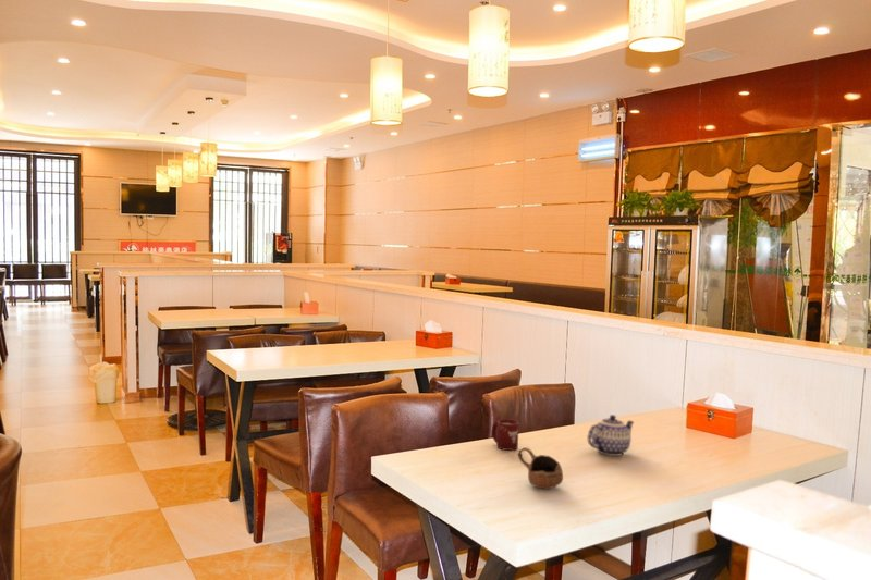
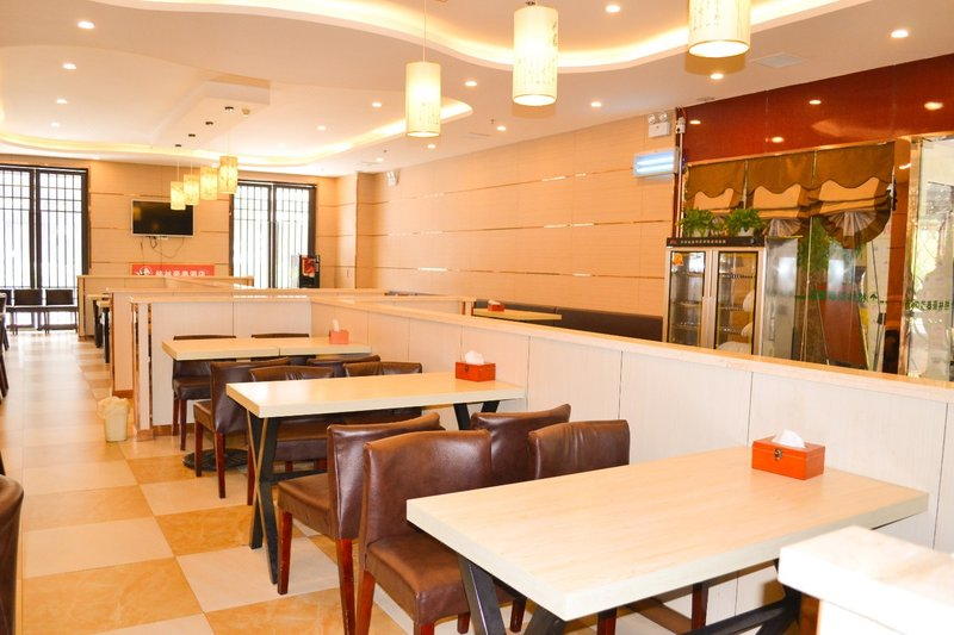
- cup (542, 467)
- teapot (611, 433)
- cup (503, 433)
